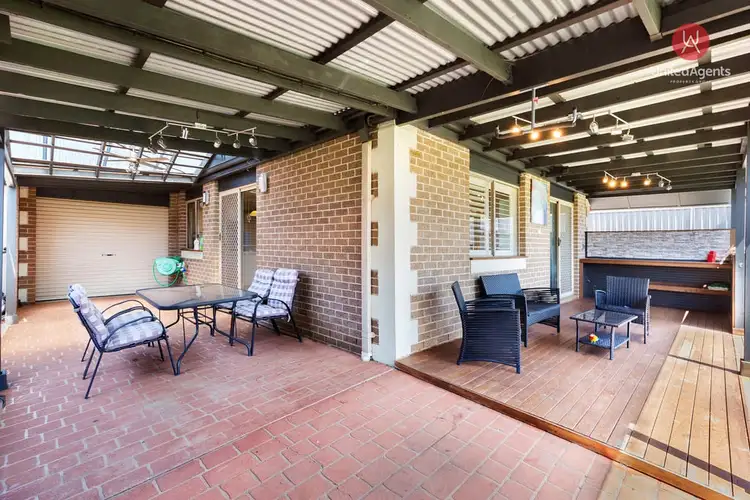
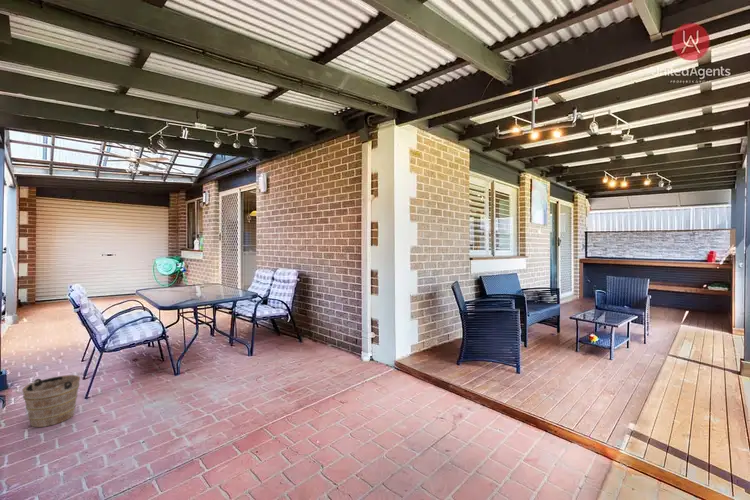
+ bucket (49, 400)
